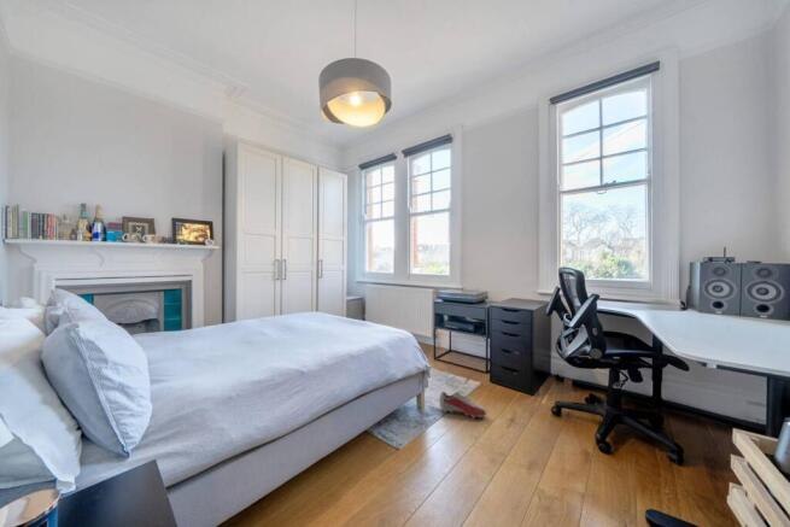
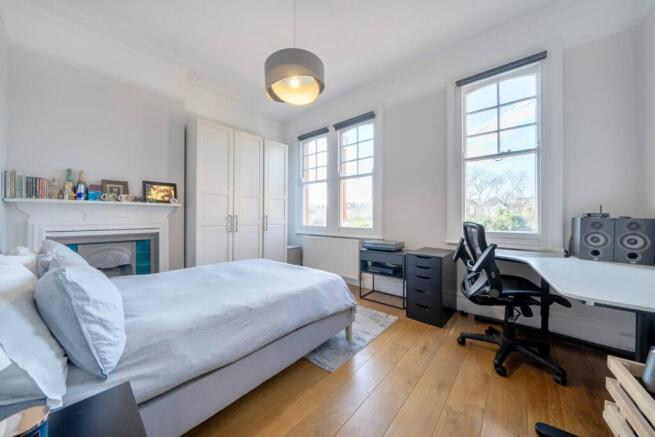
- shoe (462, 403)
